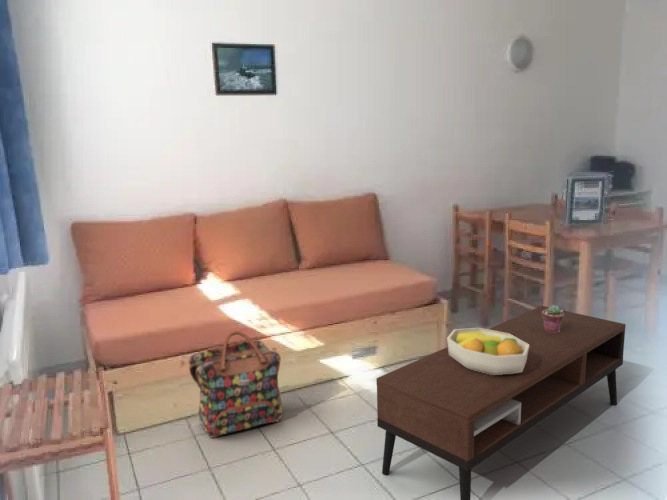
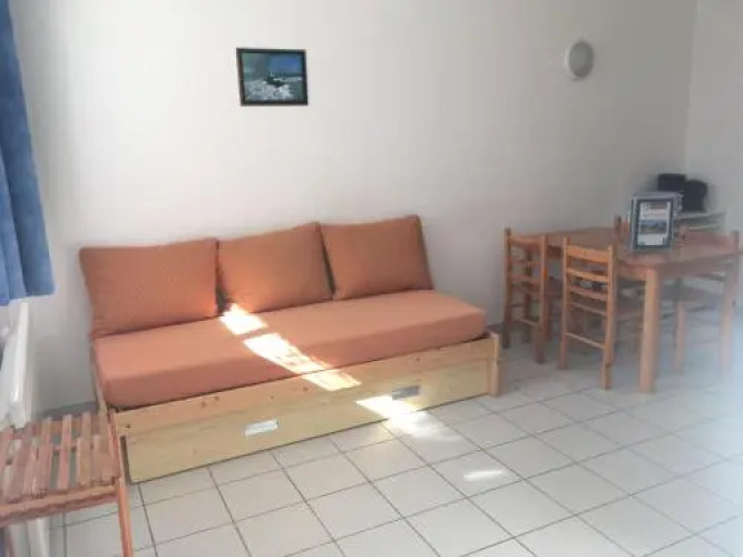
- coffee table (511, 392)
- backpack (235, 377)
- potted succulent (552, 317)
- fruit bowl (487, 347)
